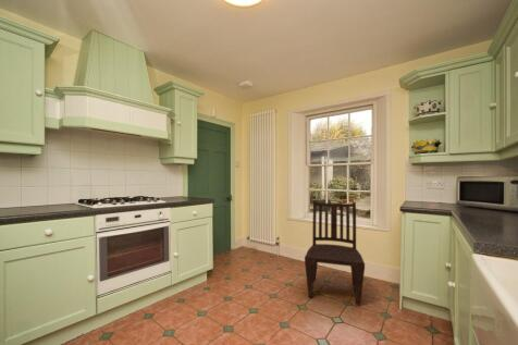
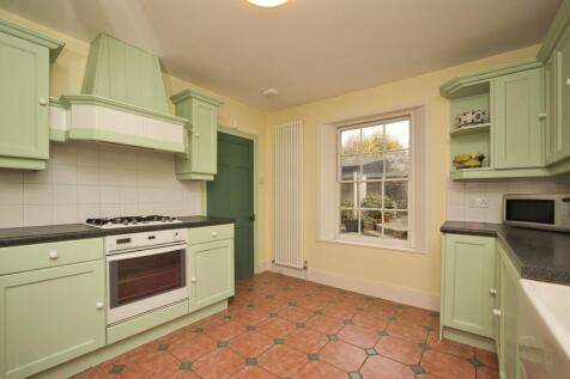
- dining chair (333, 247)
